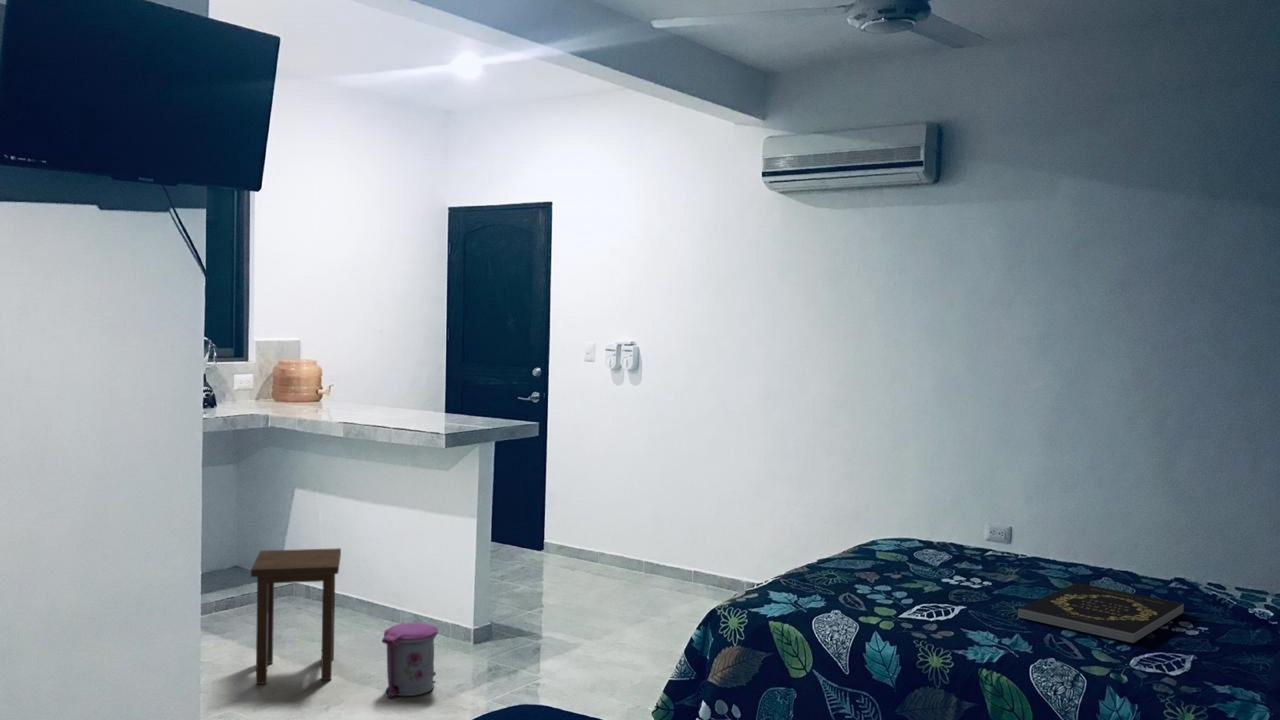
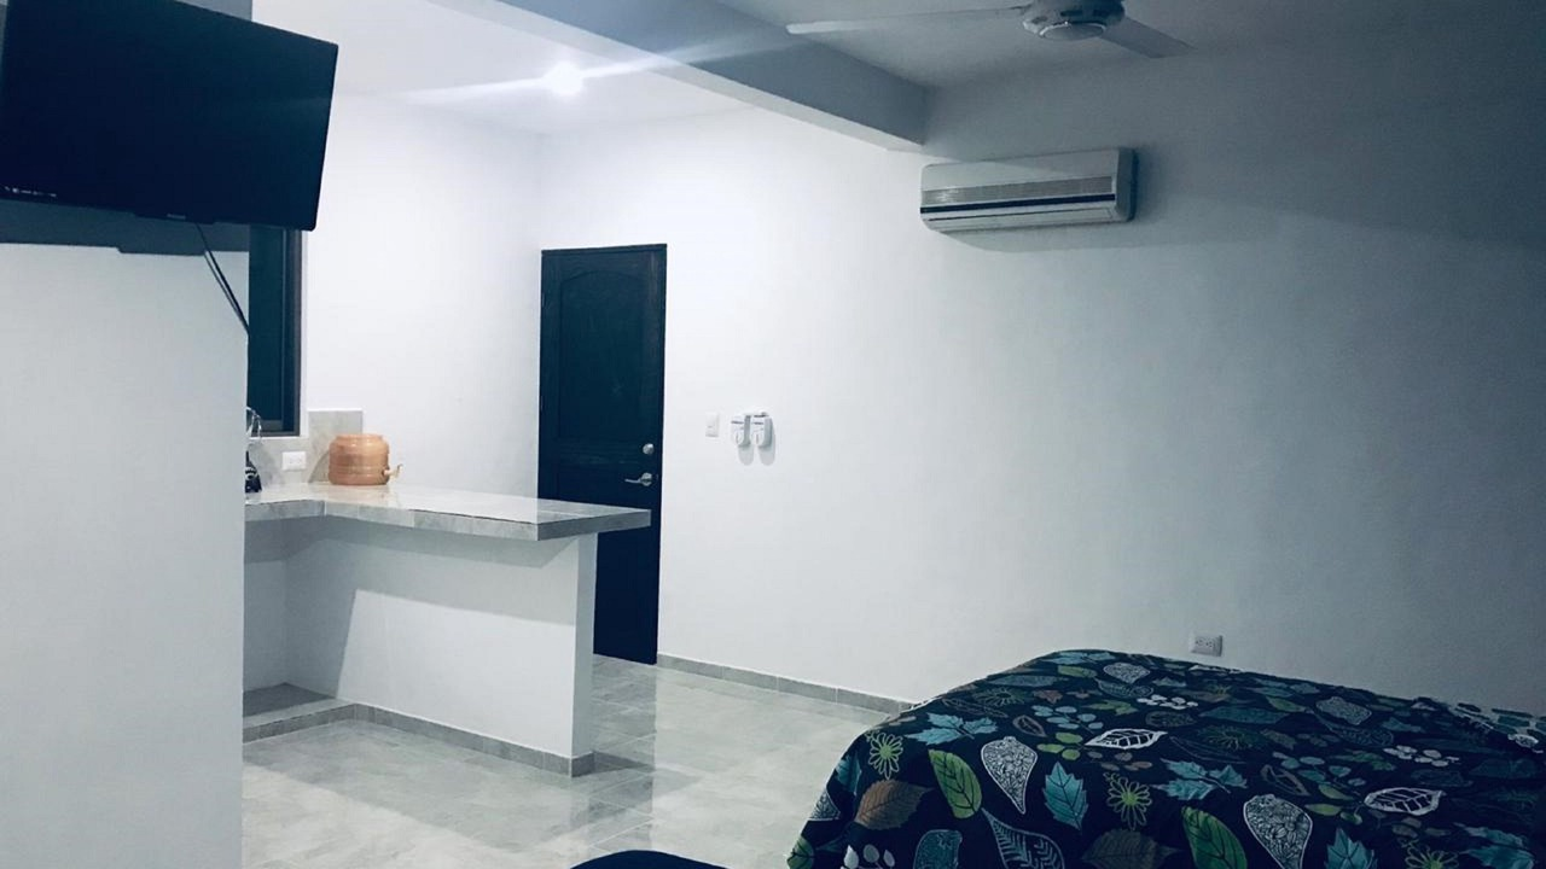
- book (1101, 610)
- stool (273, 614)
- trash can (410, 657)
